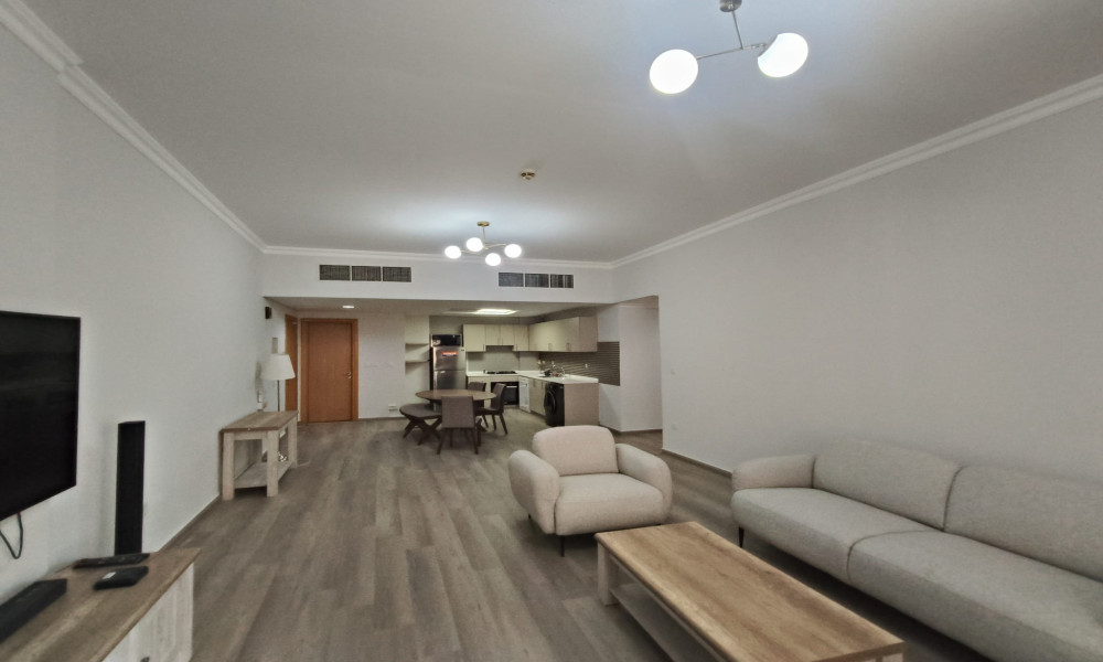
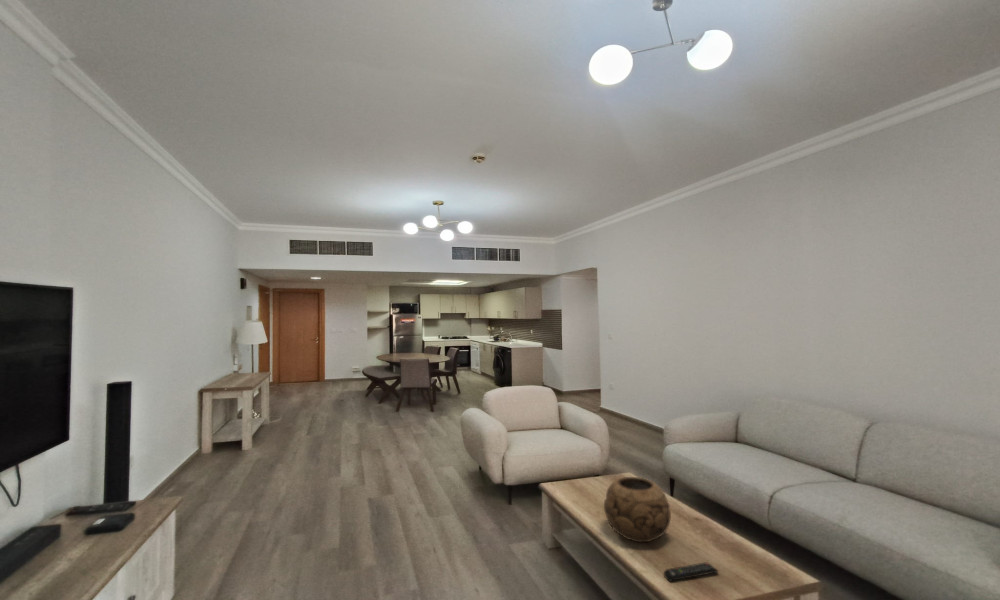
+ remote control (691, 571)
+ decorative bowl (636, 508)
